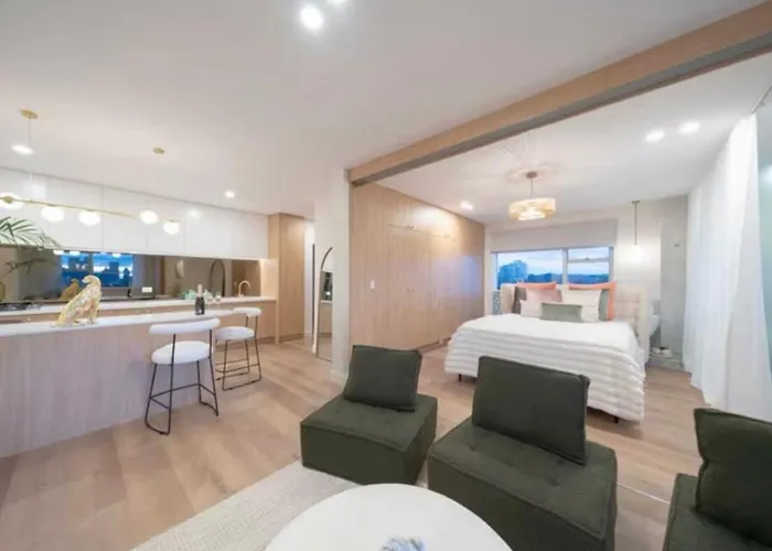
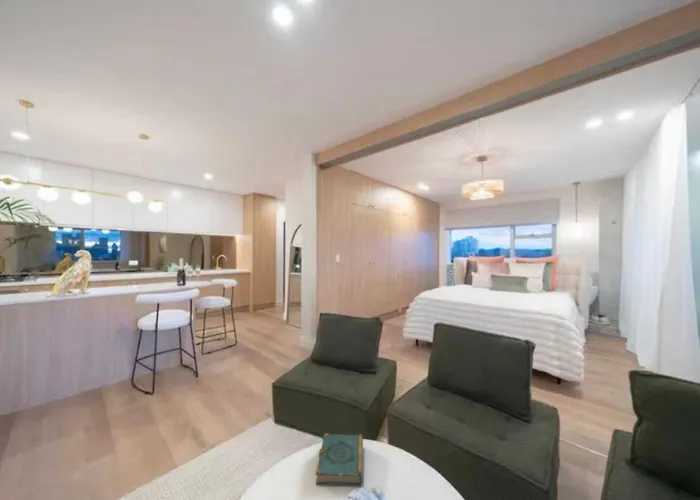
+ book (341, 456)
